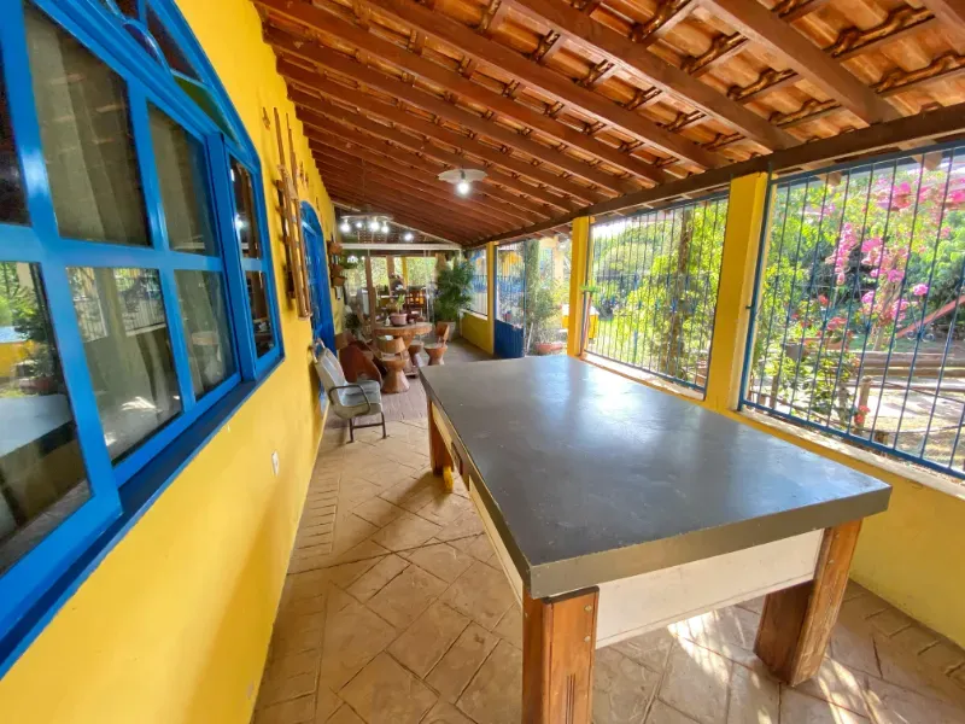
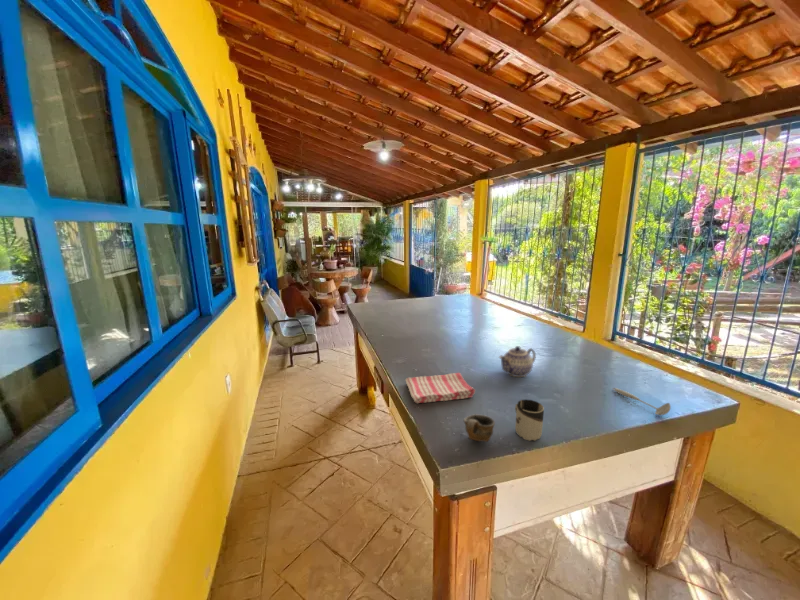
+ teapot (517, 359)
+ dish towel (438, 385)
+ cup (526, 417)
+ spoon (638, 398)
+ cup (477, 426)
